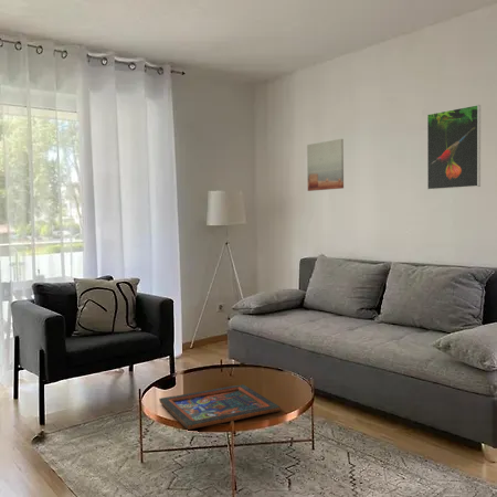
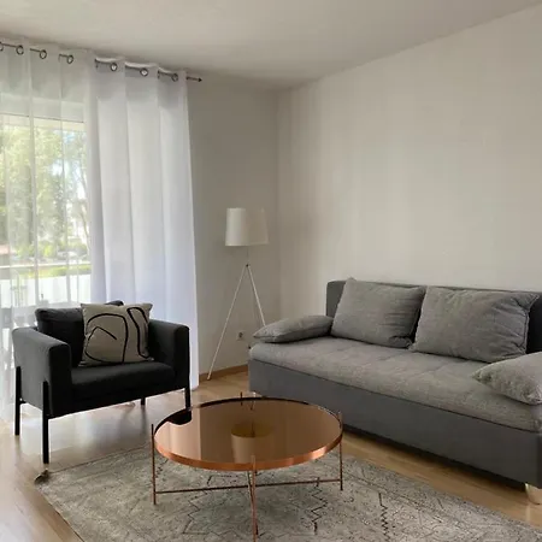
- wall art (325, 166)
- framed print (453, 149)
- religious icon (218, 404)
